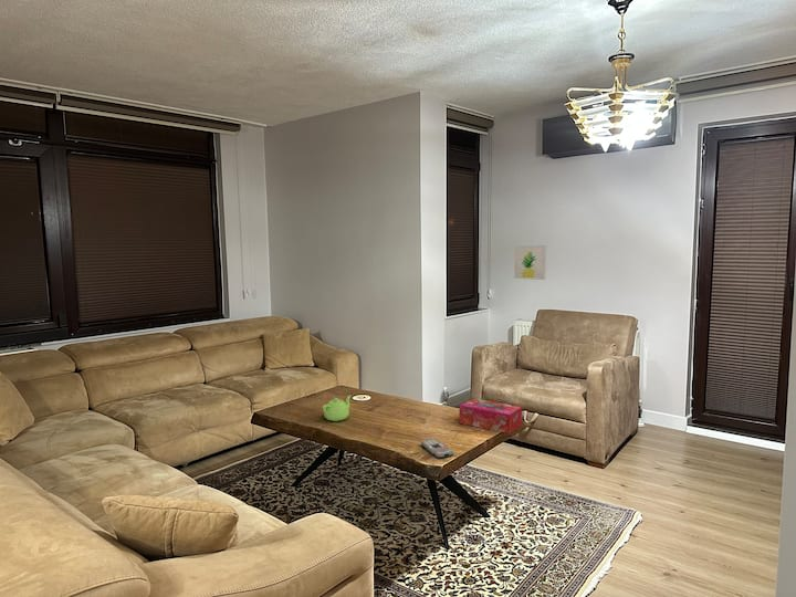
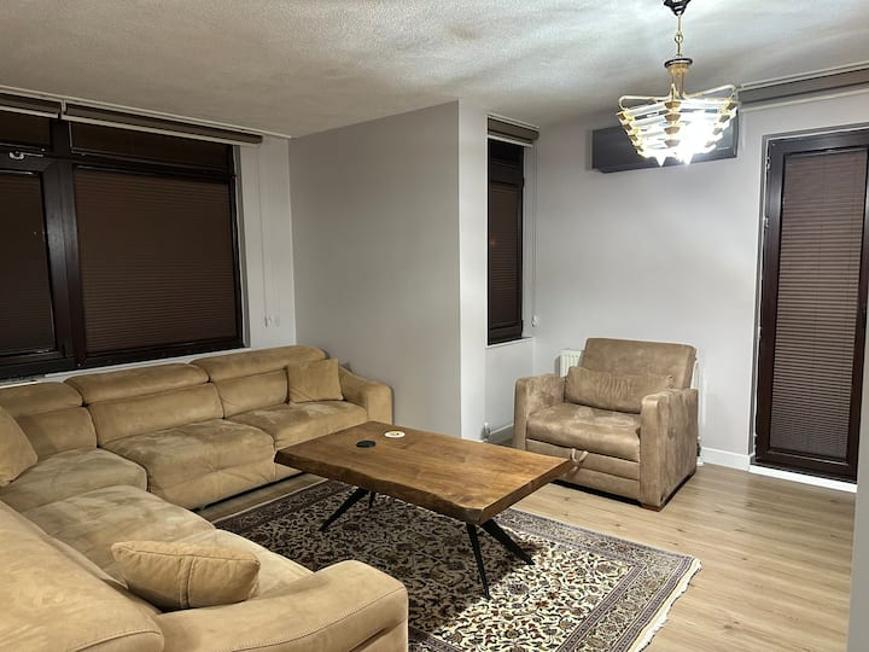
- teapot (337, 408)
- wall art (528, 262)
- remote control (436, 448)
- tissue box (490, 415)
